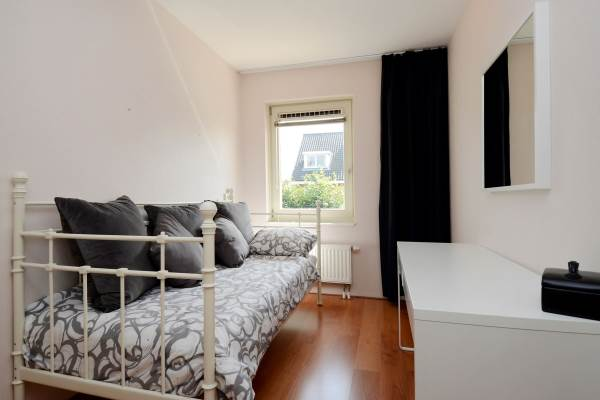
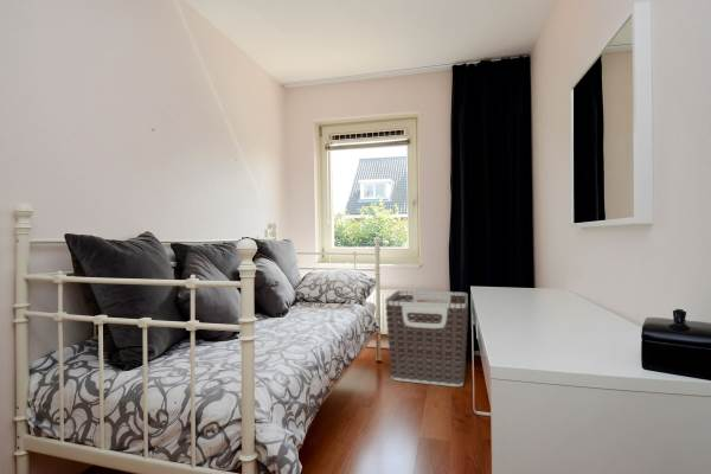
+ clothes hamper (428, 333)
